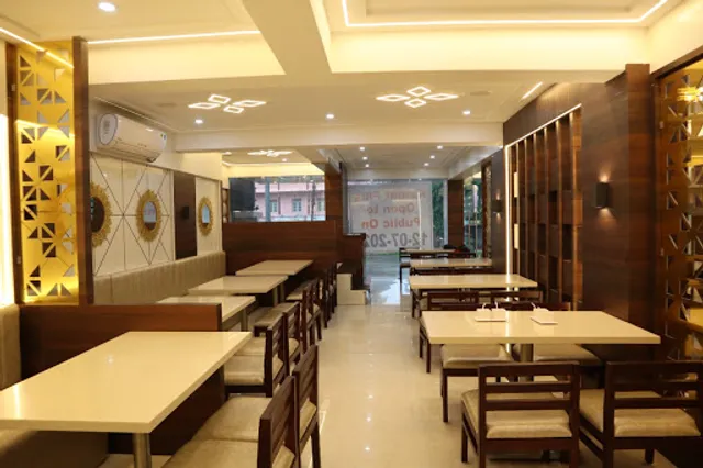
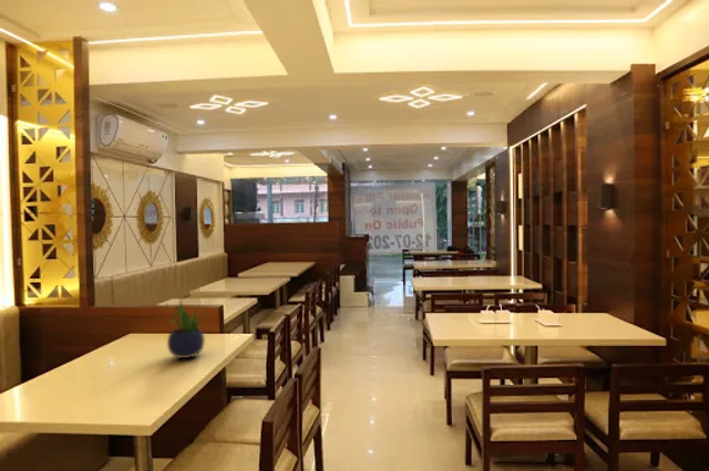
+ potted plant (188, 326)
